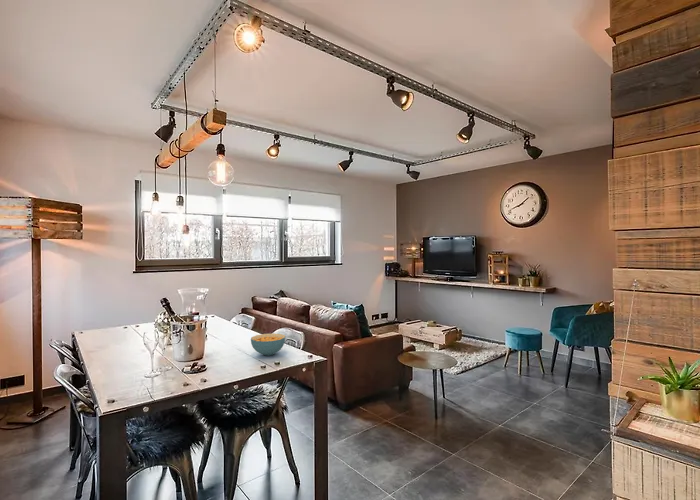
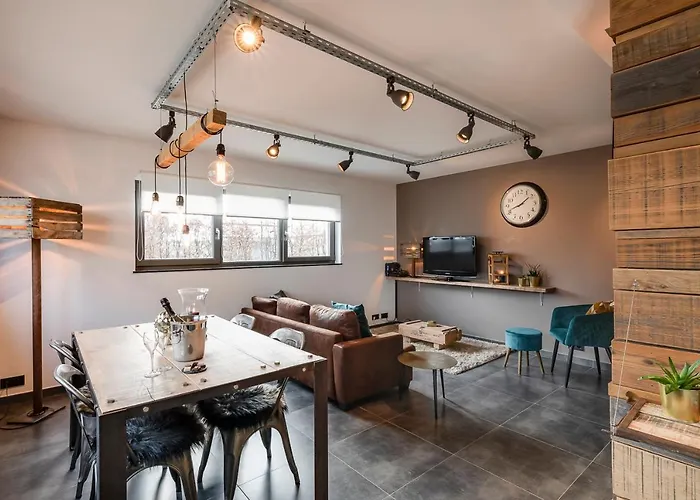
- cereal bowl (268, 345)
